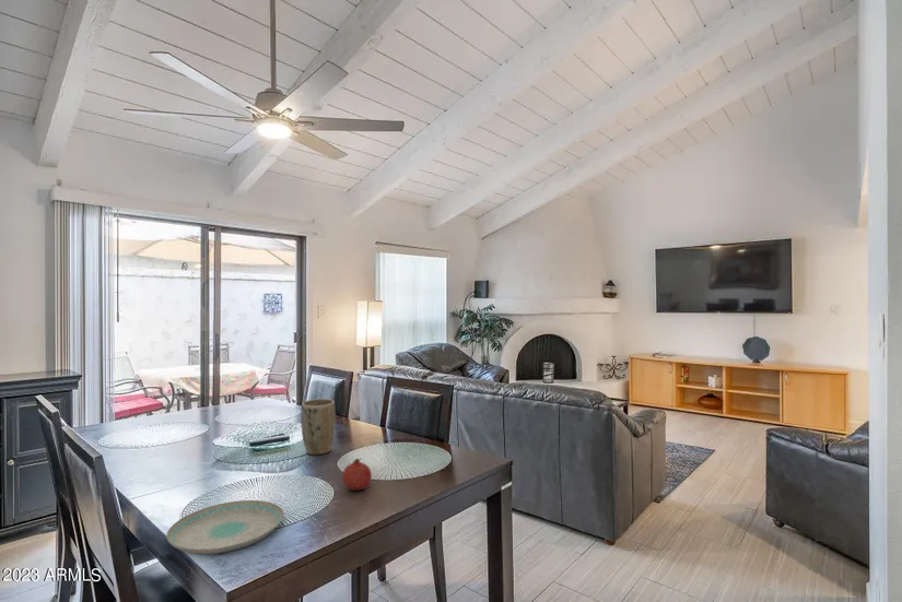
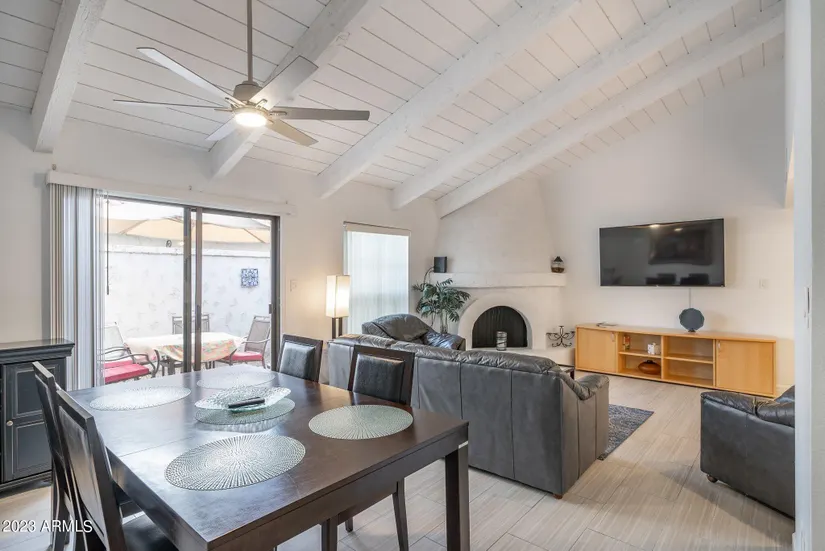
- plant pot (318, 426)
- plate (227, 526)
- fruit (356, 473)
